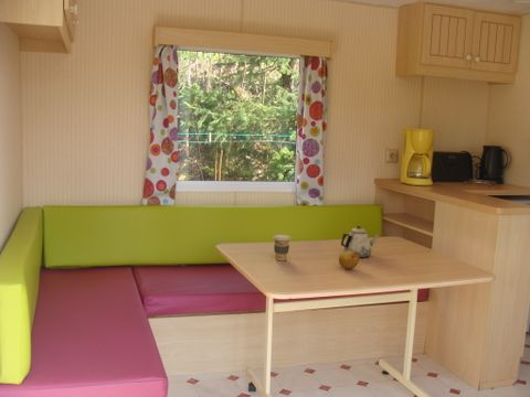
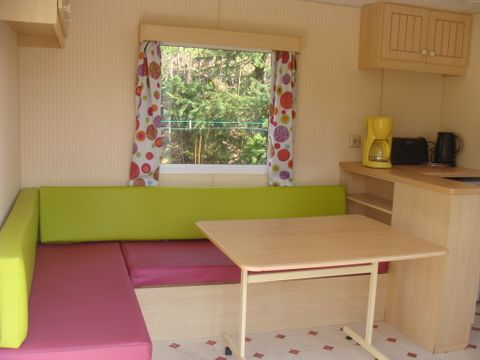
- fruit (349, 259)
- teapot (360, 240)
- coffee cup (280, 247)
